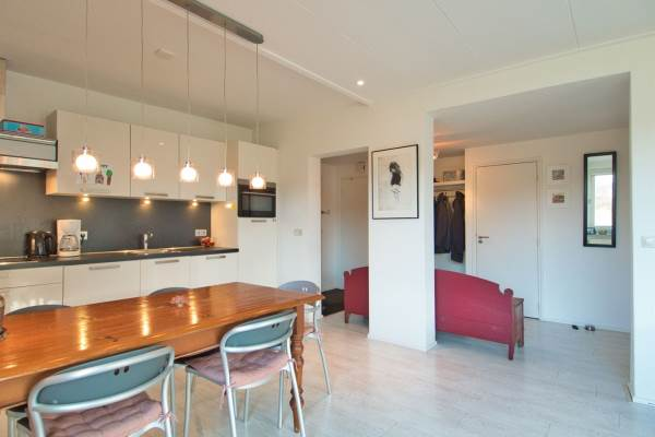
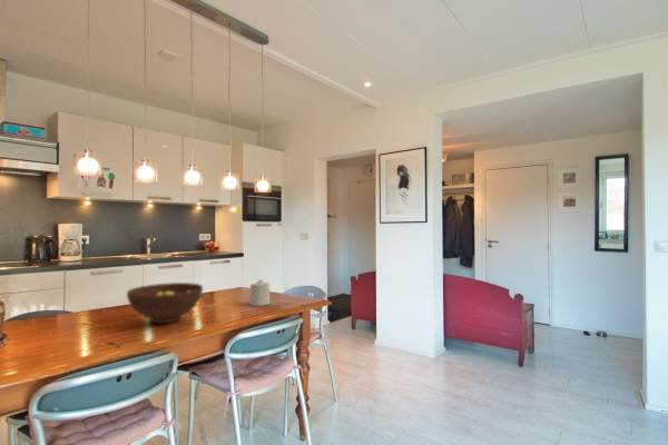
+ candle (259, 291)
+ fruit bowl (166, 304)
